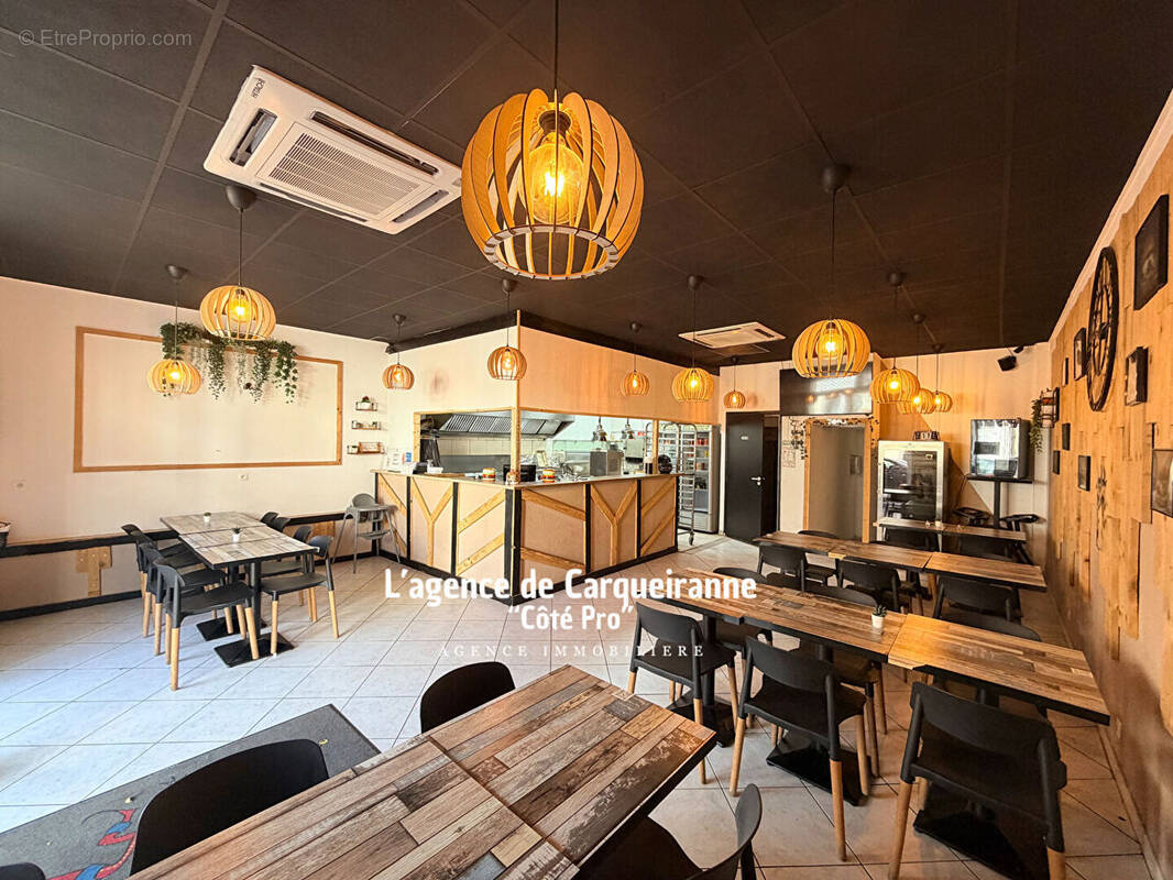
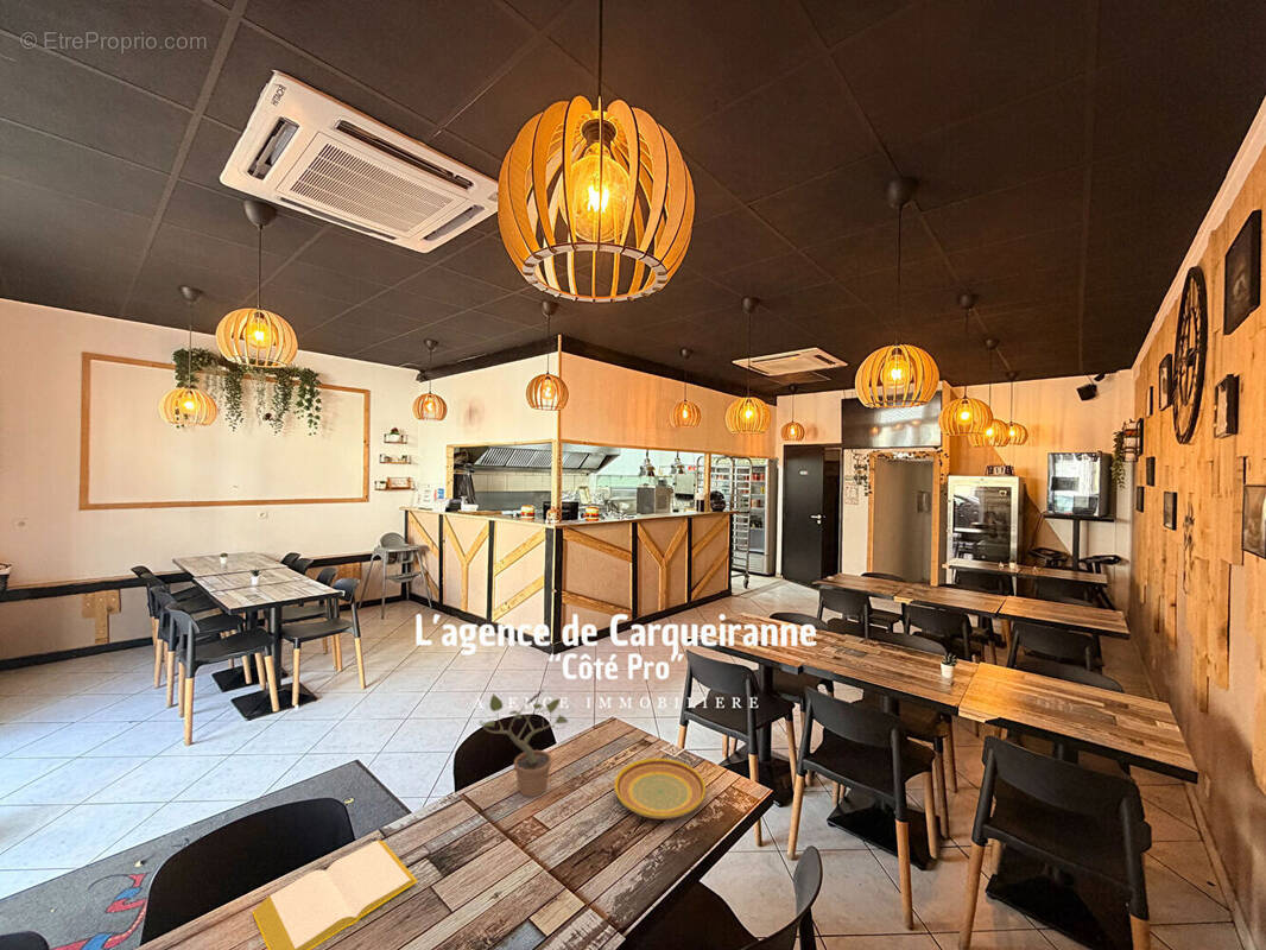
+ potted plant (521, 733)
+ plate (659, 790)
+ notepad (337, 892)
